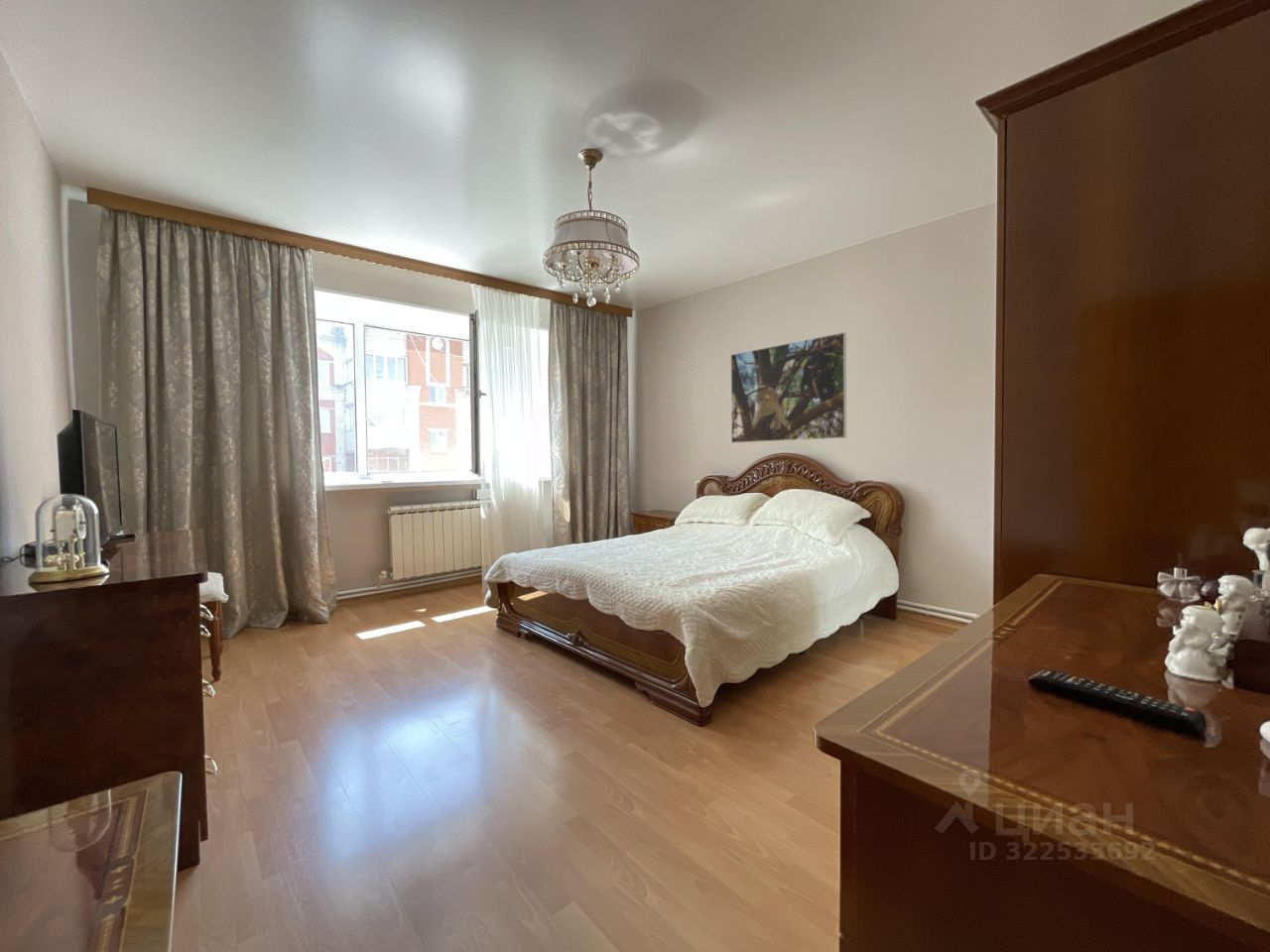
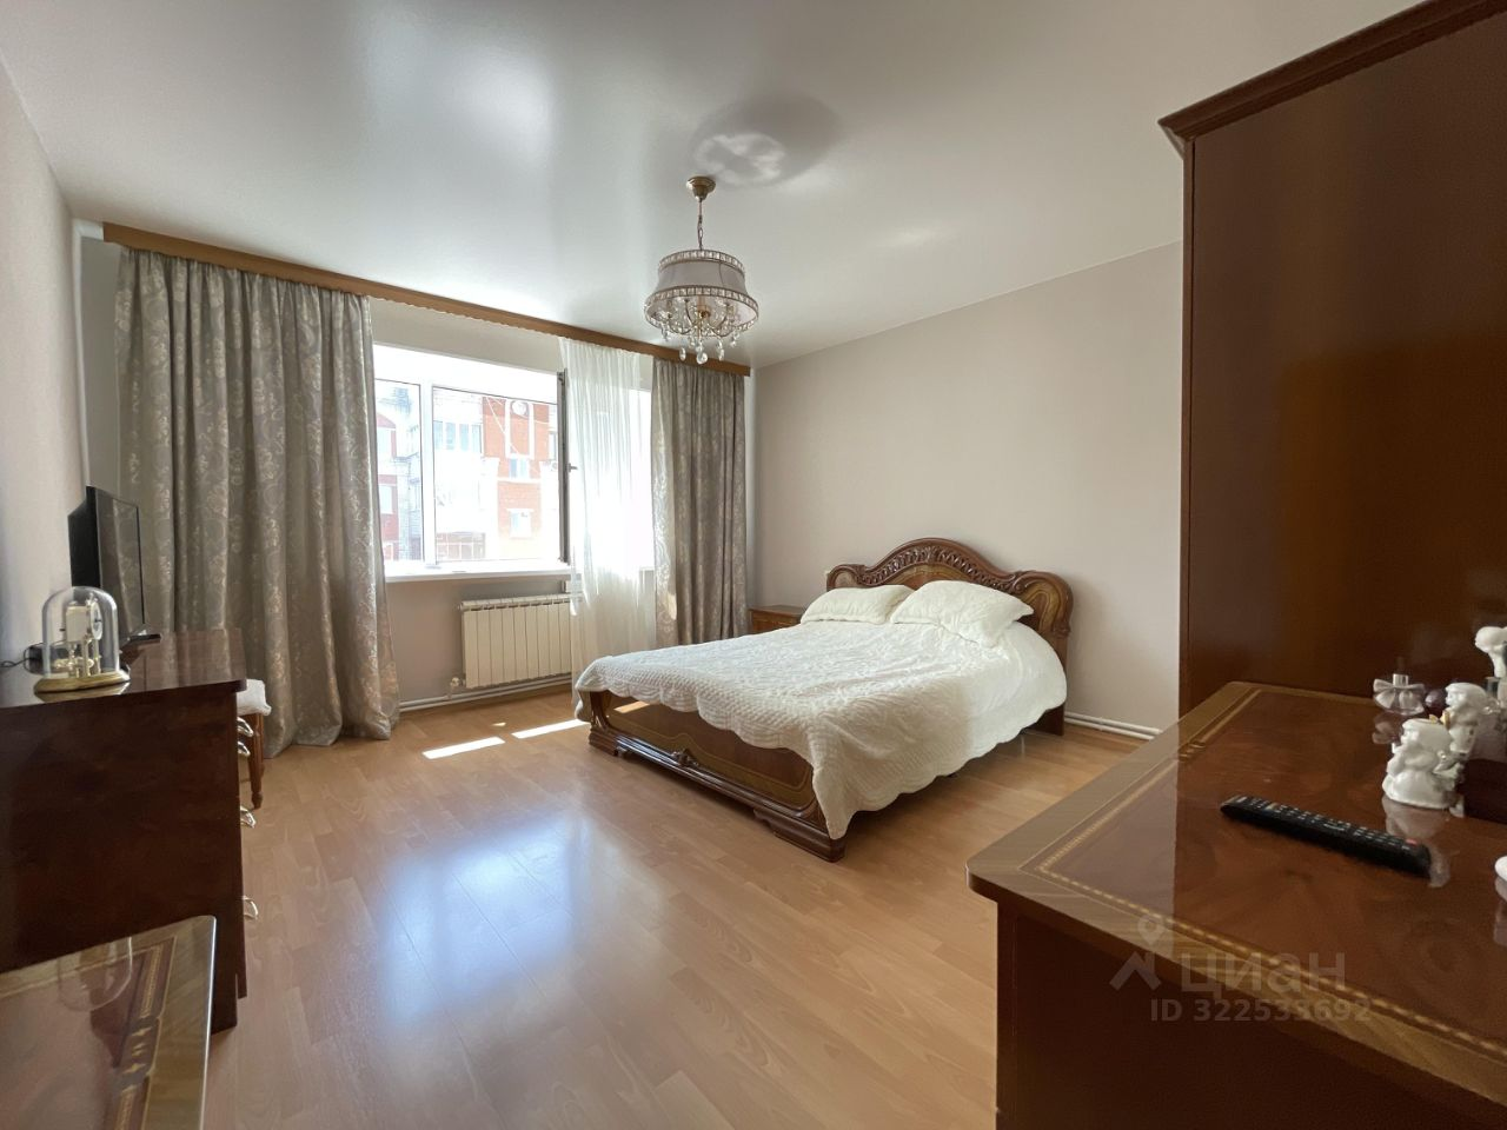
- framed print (784, 393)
